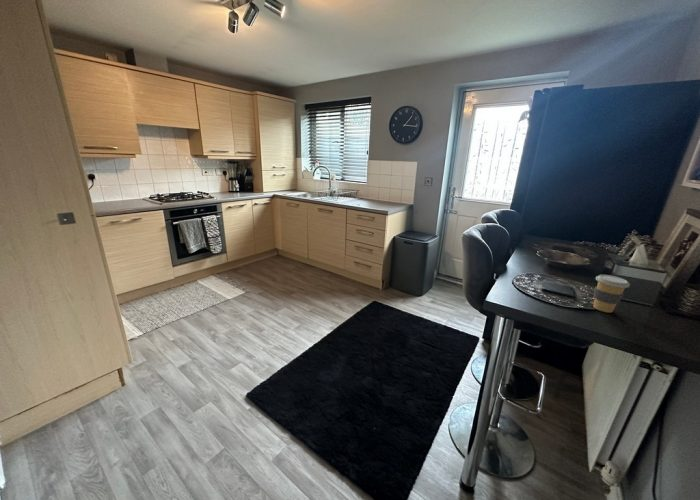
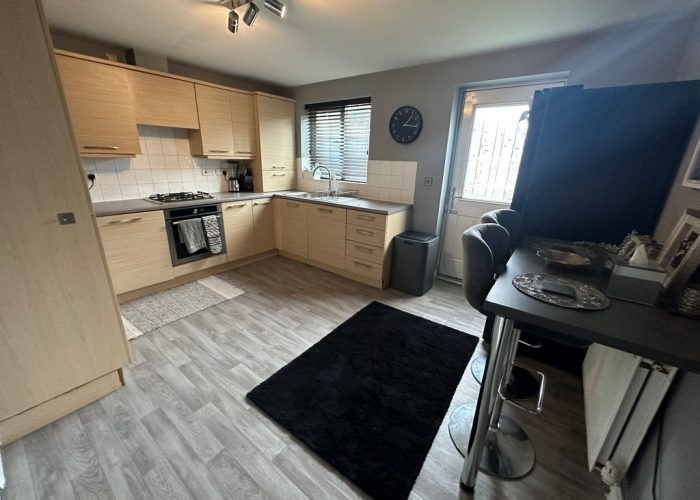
- coffee cup (607, 294)
